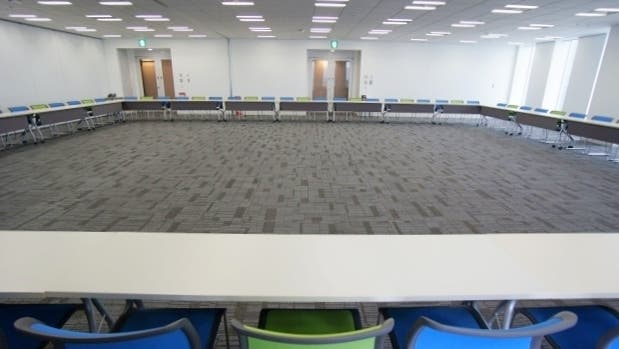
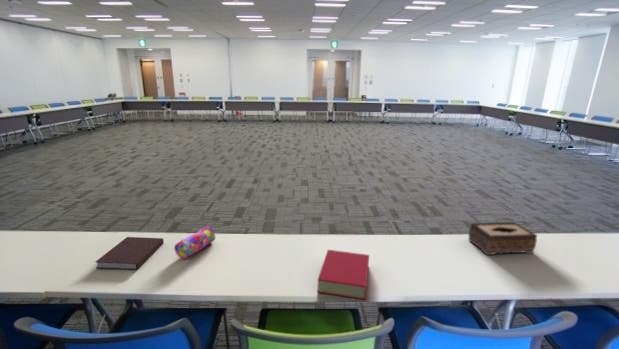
+ tissue box (501, 237)
+ book (344, 272)
+ notebook (132, 252)
+ pencil case (195, 241)
